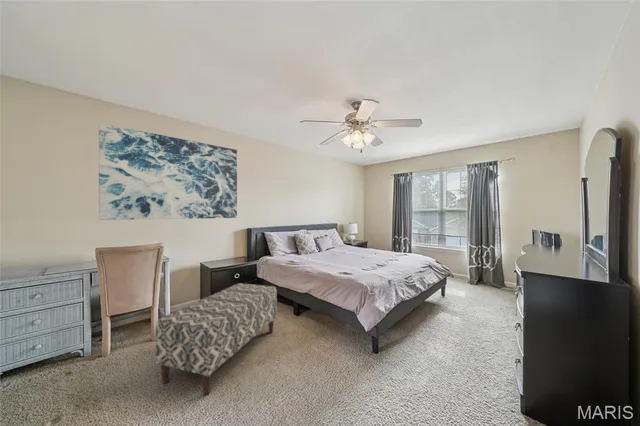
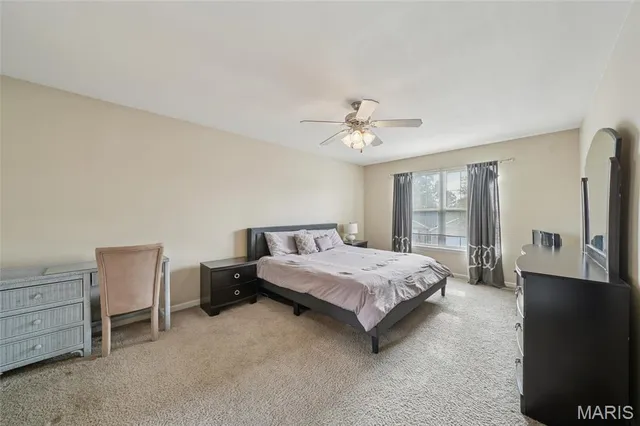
- wall art (179, 178)
- bench (227, 326)
